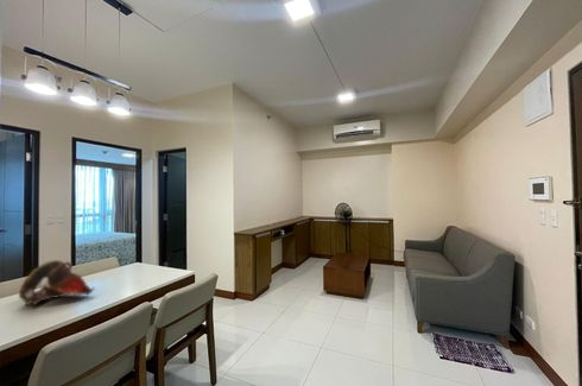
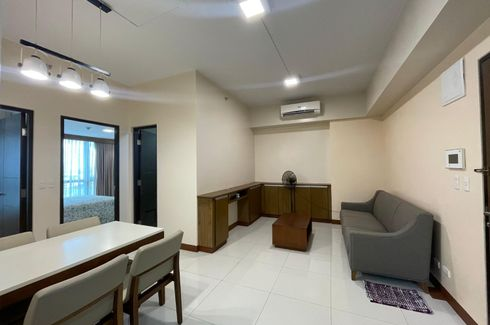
- decorative bowl (61, 279)
